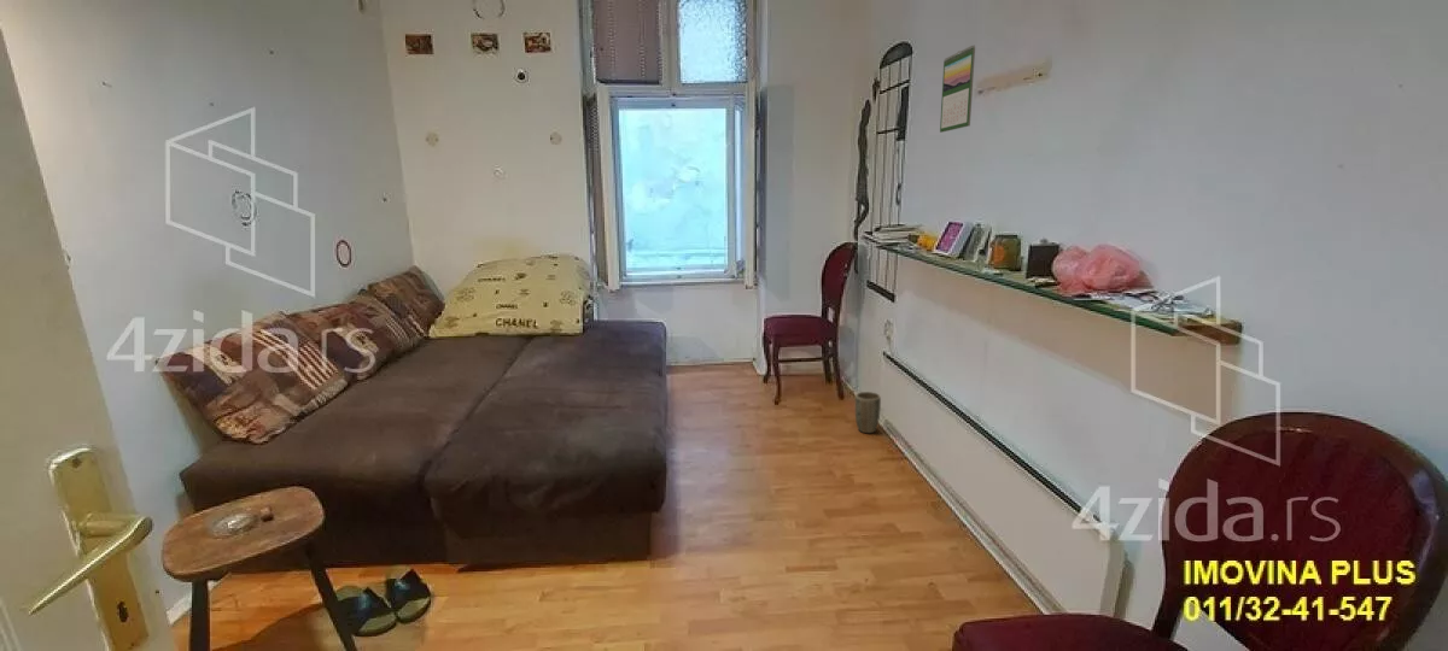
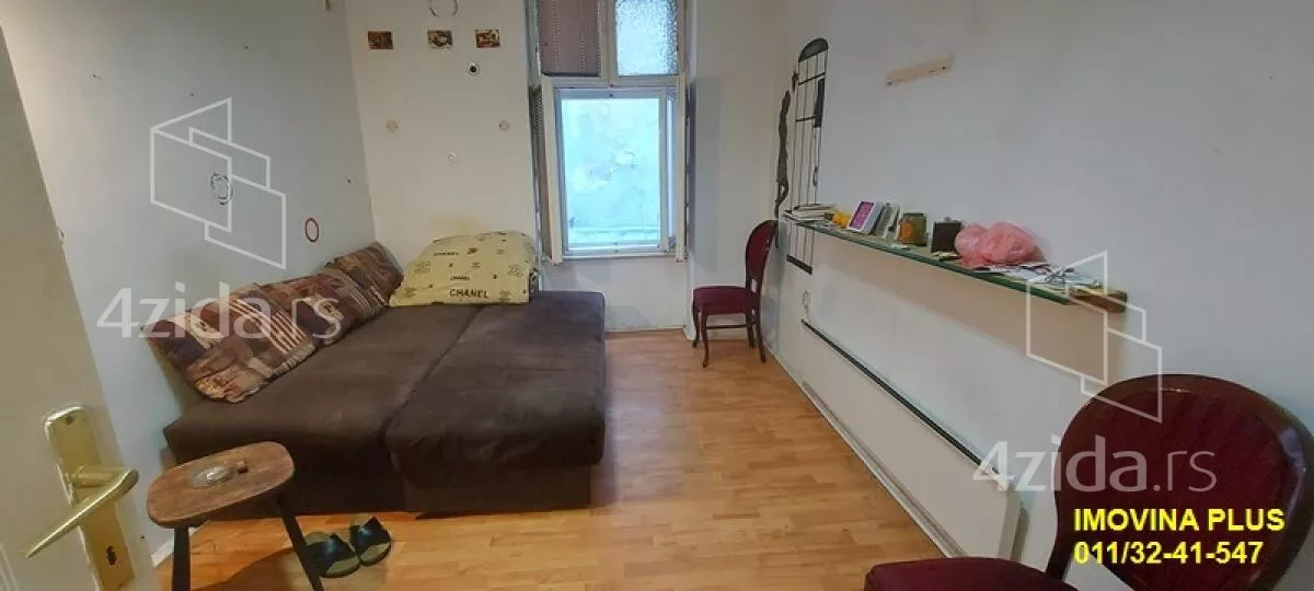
- plant pot (868, 412)
- calendar (956, 90)
